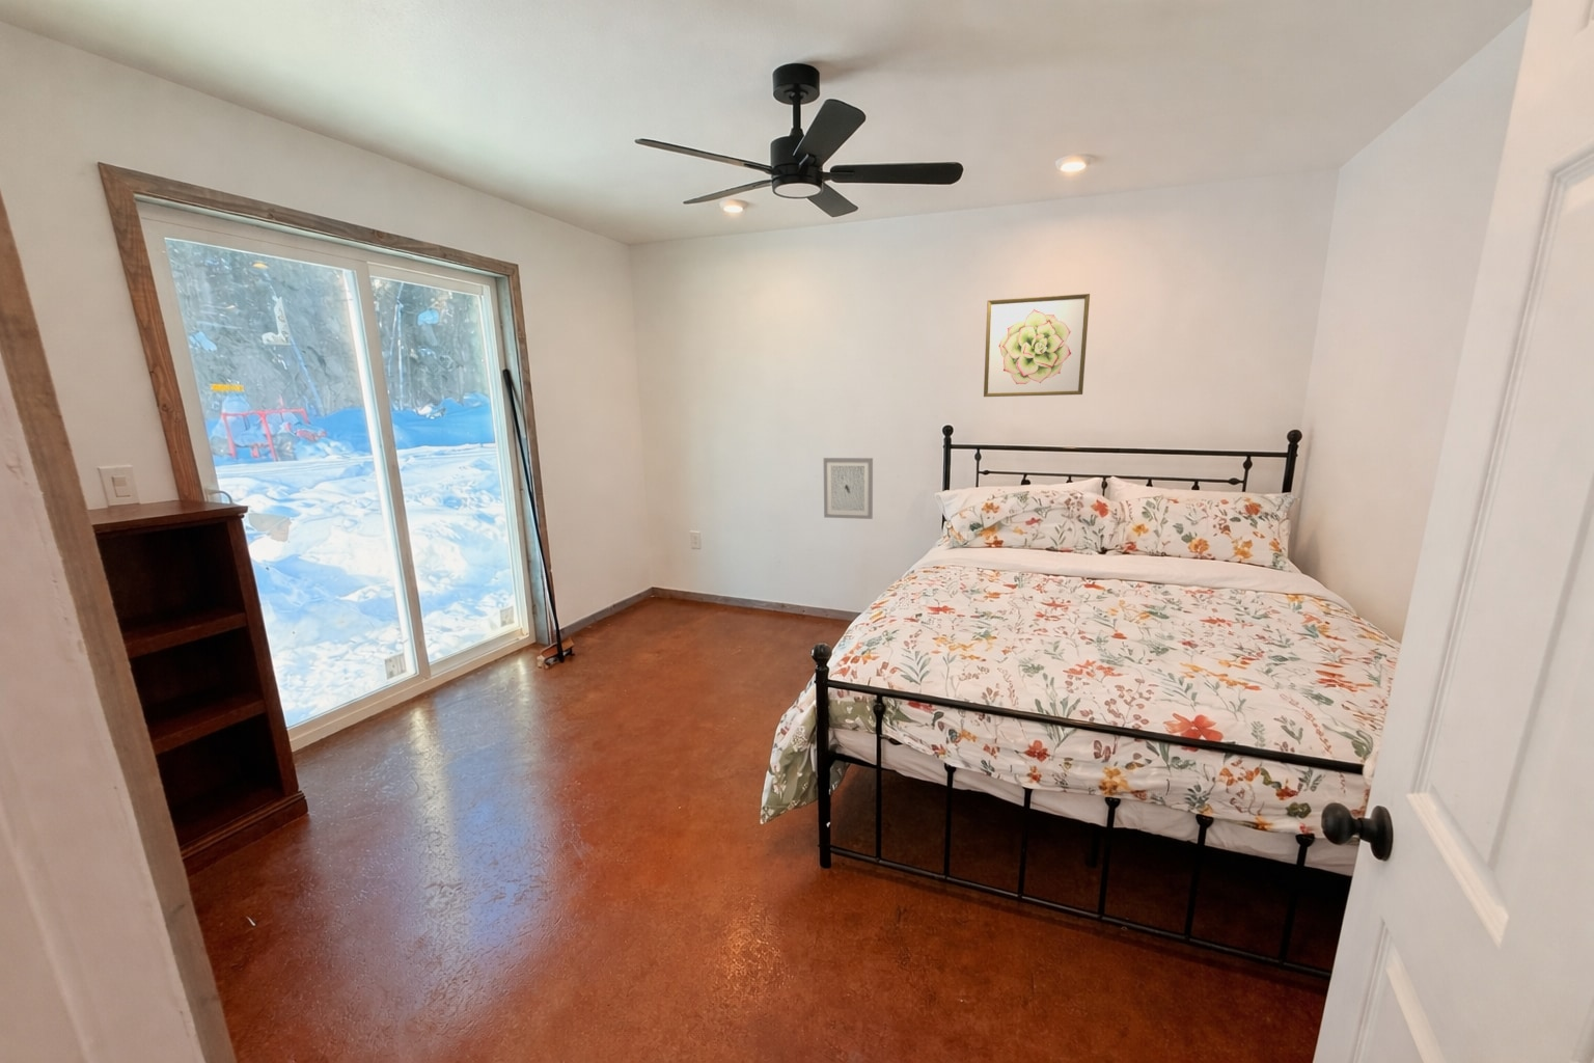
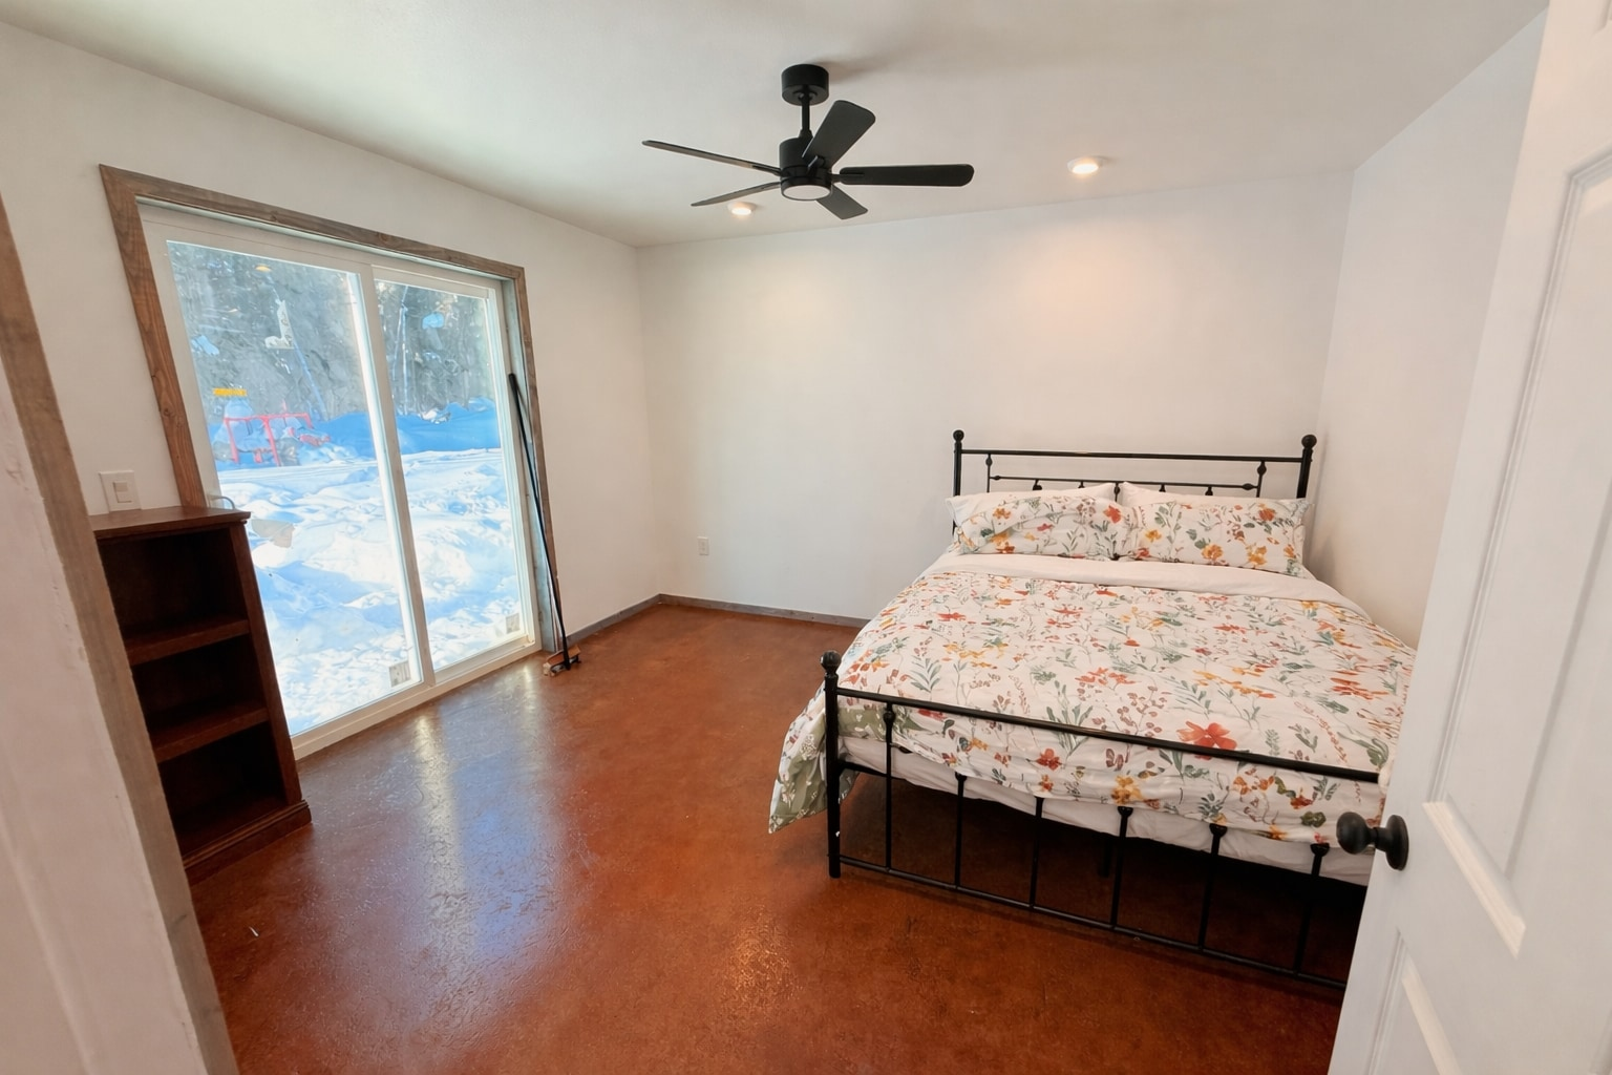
- wall art (1034, 346)
- wall art (848, 488)
